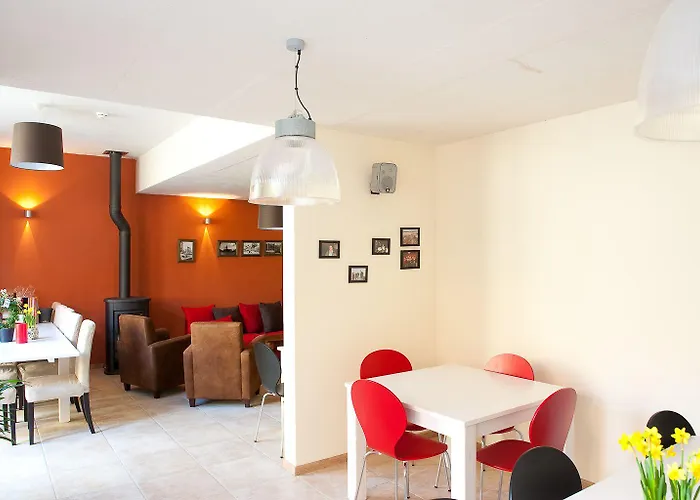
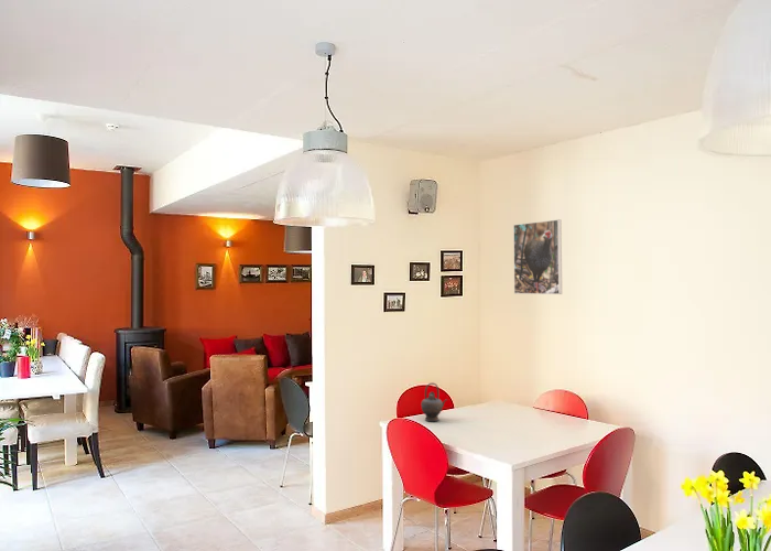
+ teapot (434, 401)
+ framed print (536, 258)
